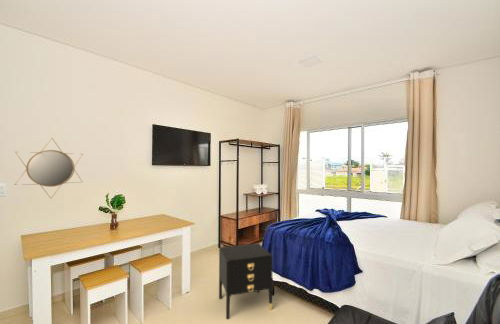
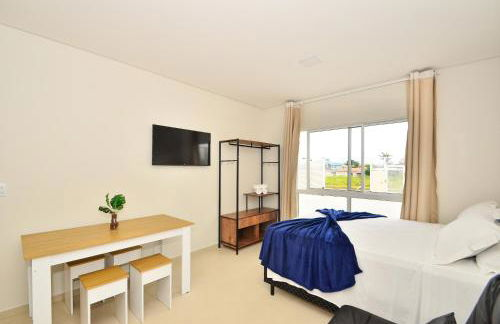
- home mirror (51, 168)
- nightstand (244, 277)
